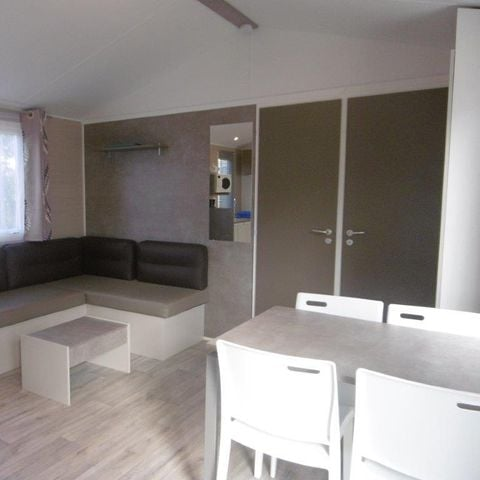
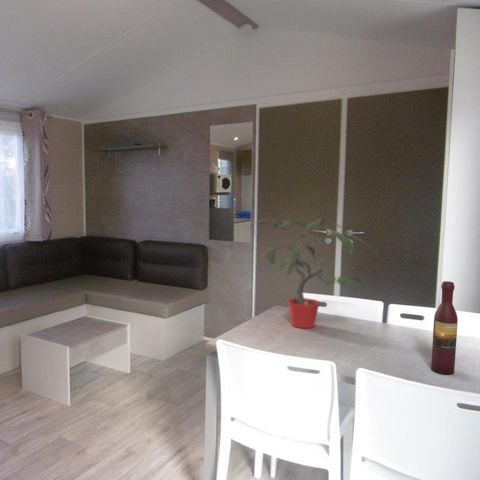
+ potted plant (307, 274)
+ wine bottle (445, 326)
